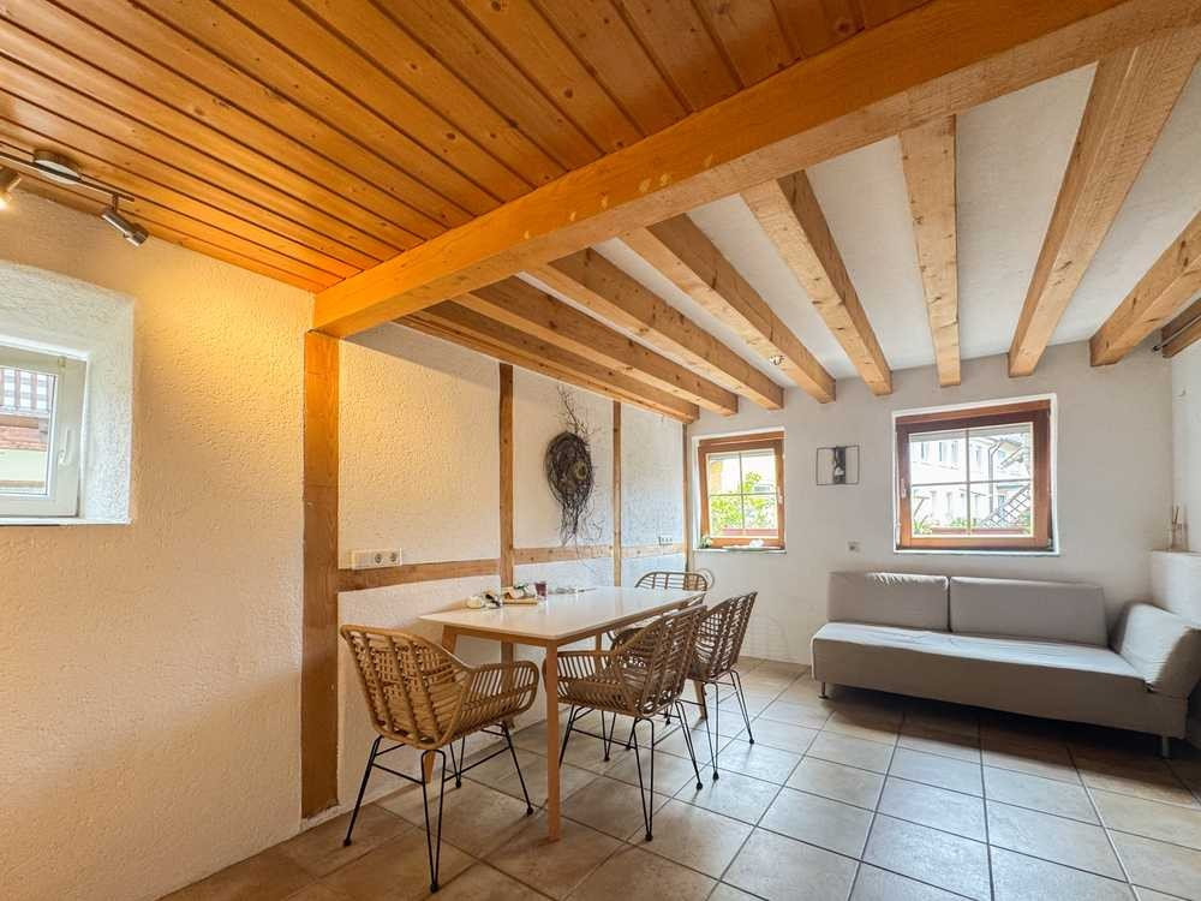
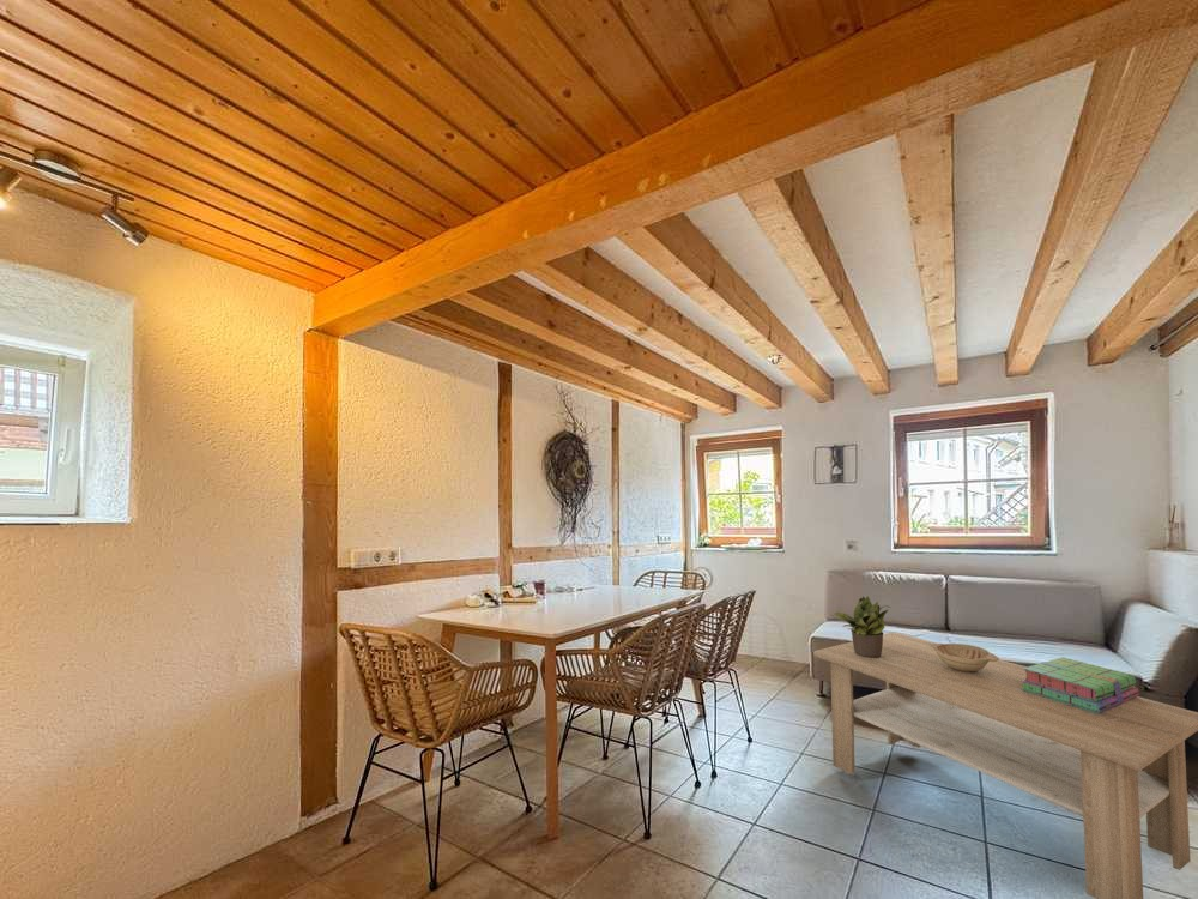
+ potted plant (860, 623)
+ decorative bowl (962, 658)
+ coffee table (982, 743)
+ stack of books (1078, 682)
